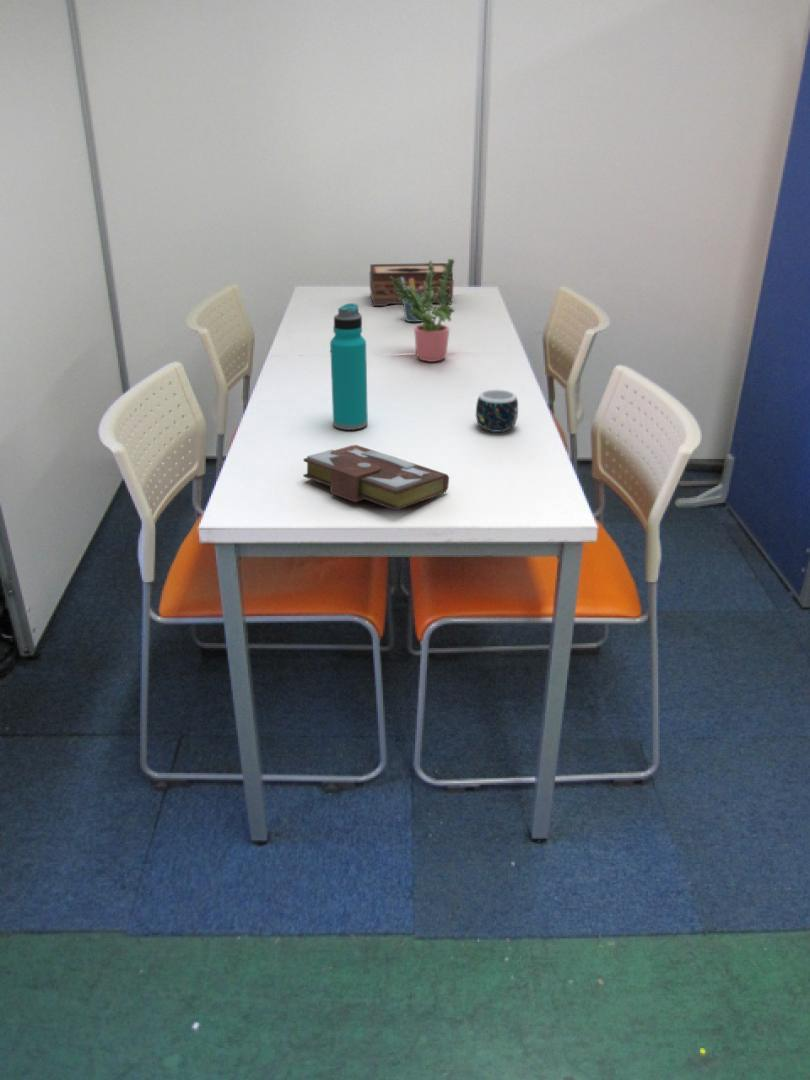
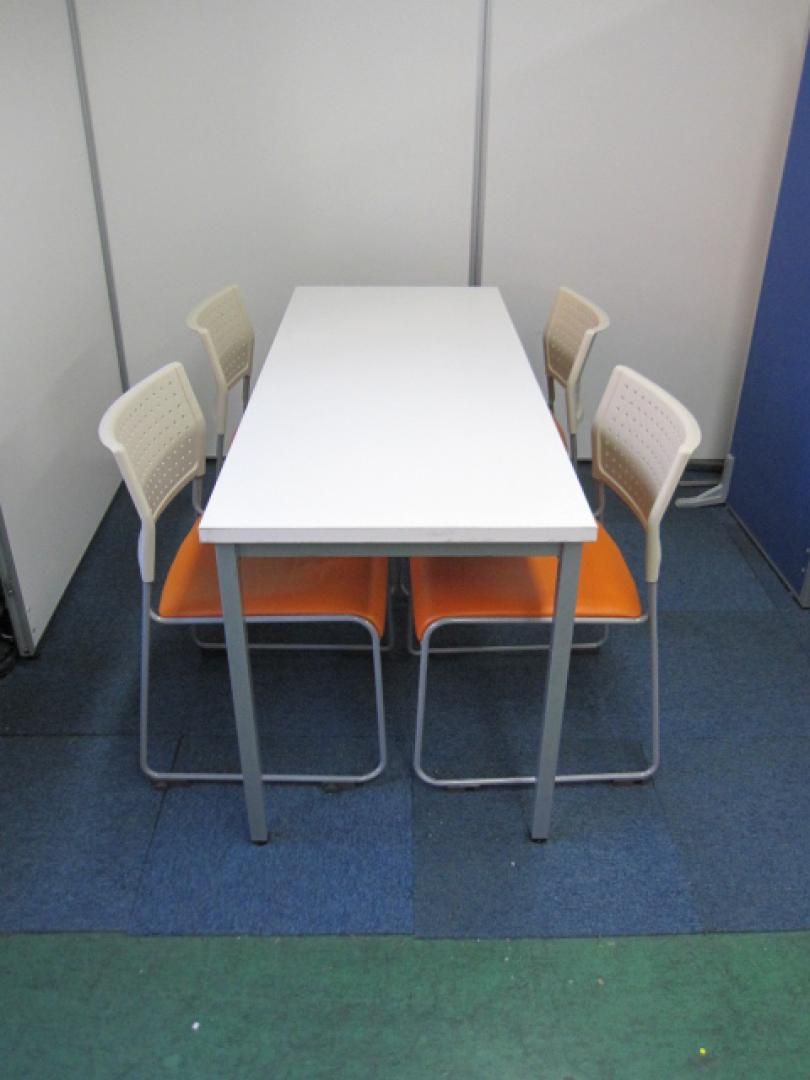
- water bottle (348, 367)
- tissue box (409, 284)
- mug (496, 408)
- book (373, 474)
- potted plant (425, 313)
- pen holder (418, 296)
